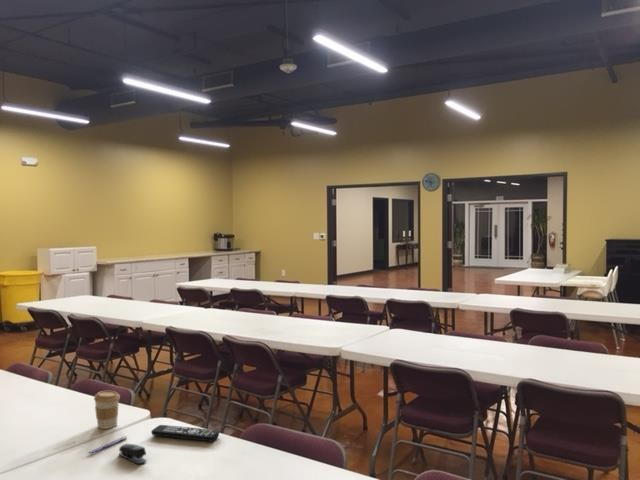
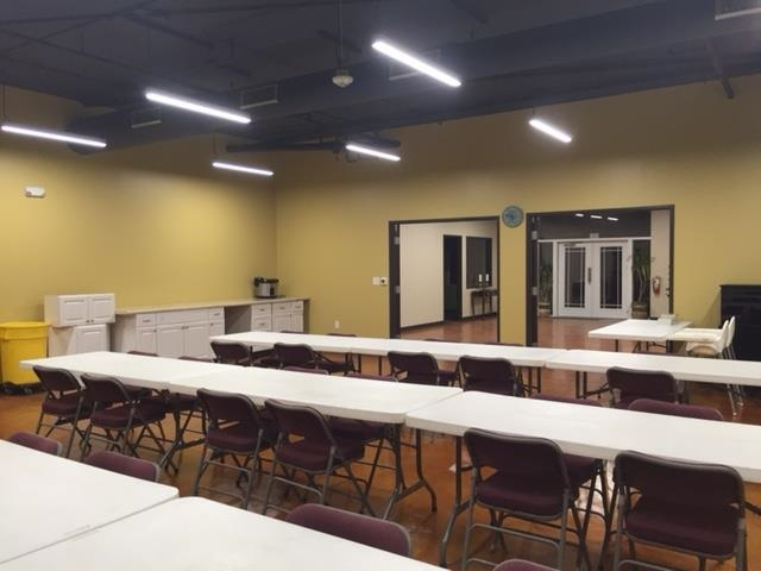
- stapler (132, 450)
- coffee cup (107, 408)
- remote control (185, 433)
- pen (108, 445)
